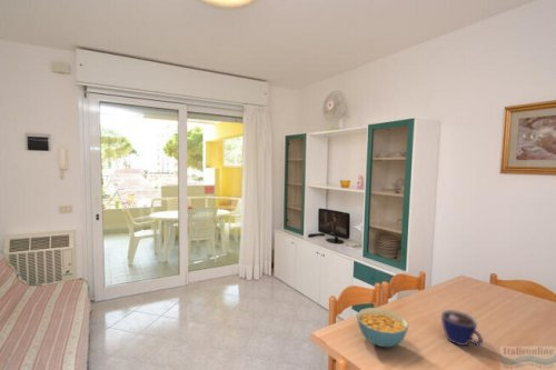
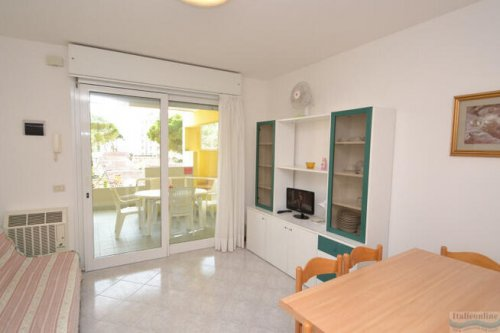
- cup (463, 331)
- cereal bowl (380, 330)
